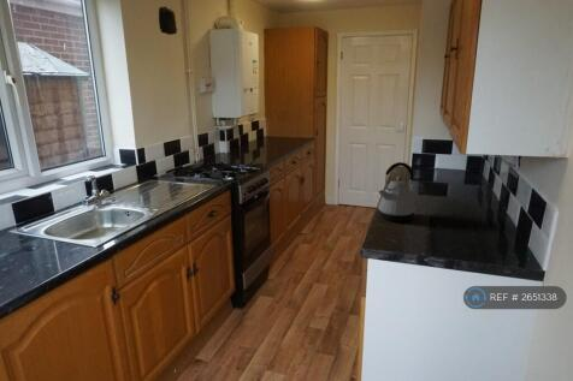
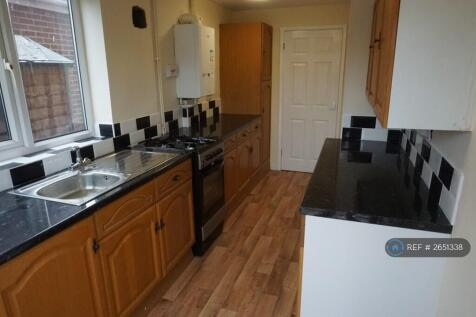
- kettle (396, 190)
